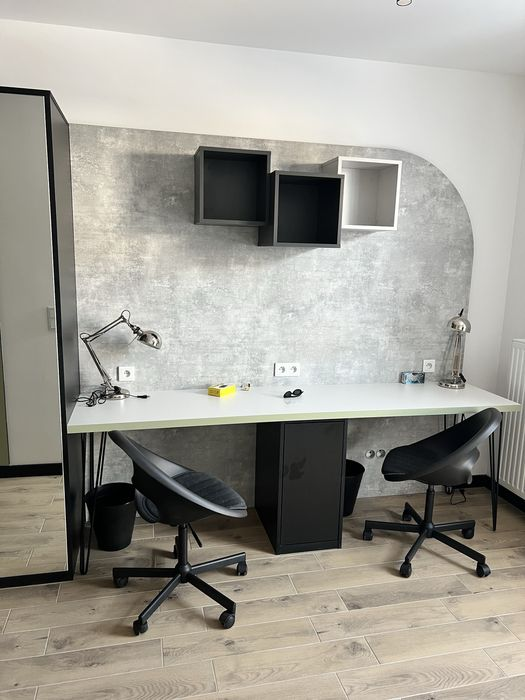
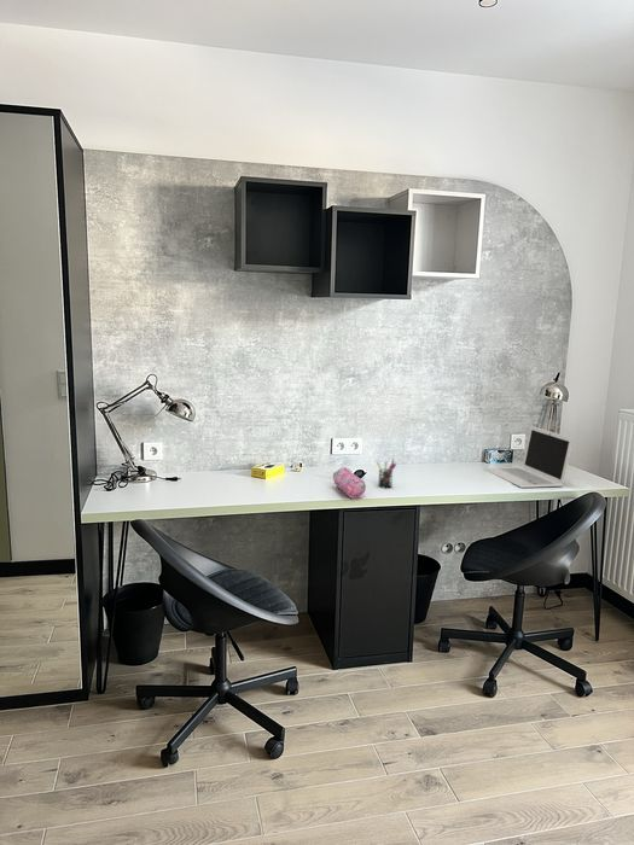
+ laptop (527, 454)
+ pen holder (386, 472)
+ pencil case (348, 482)
